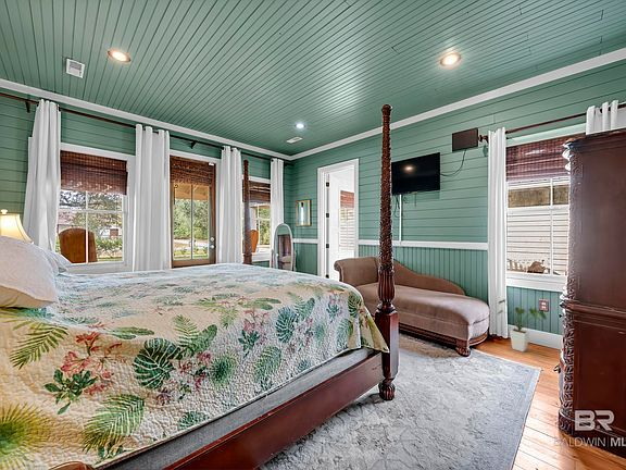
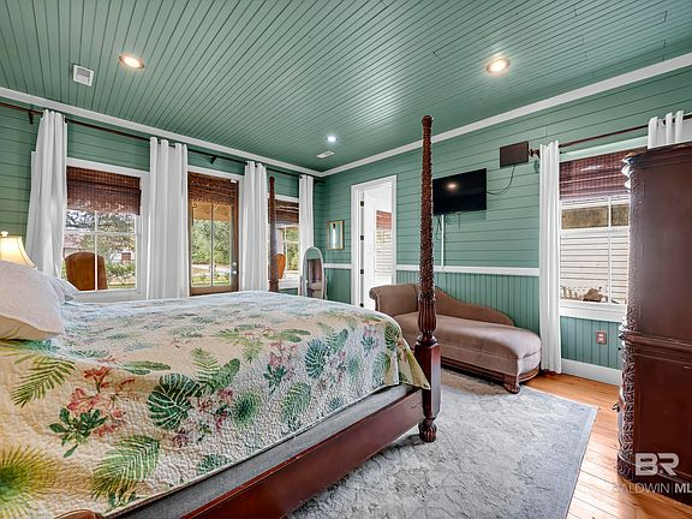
- house plant (518, 326)
